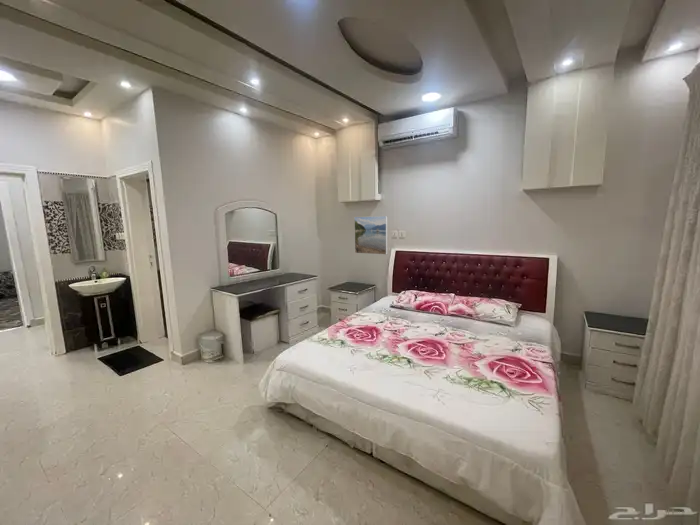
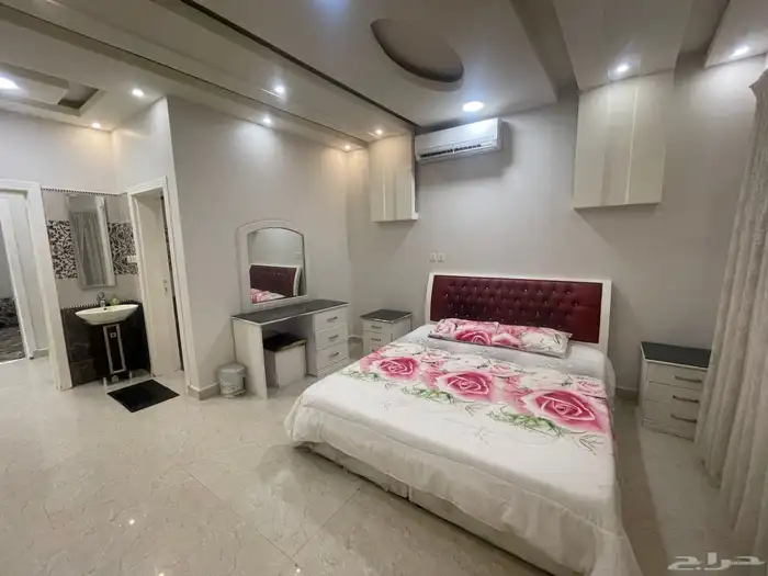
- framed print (370, 235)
